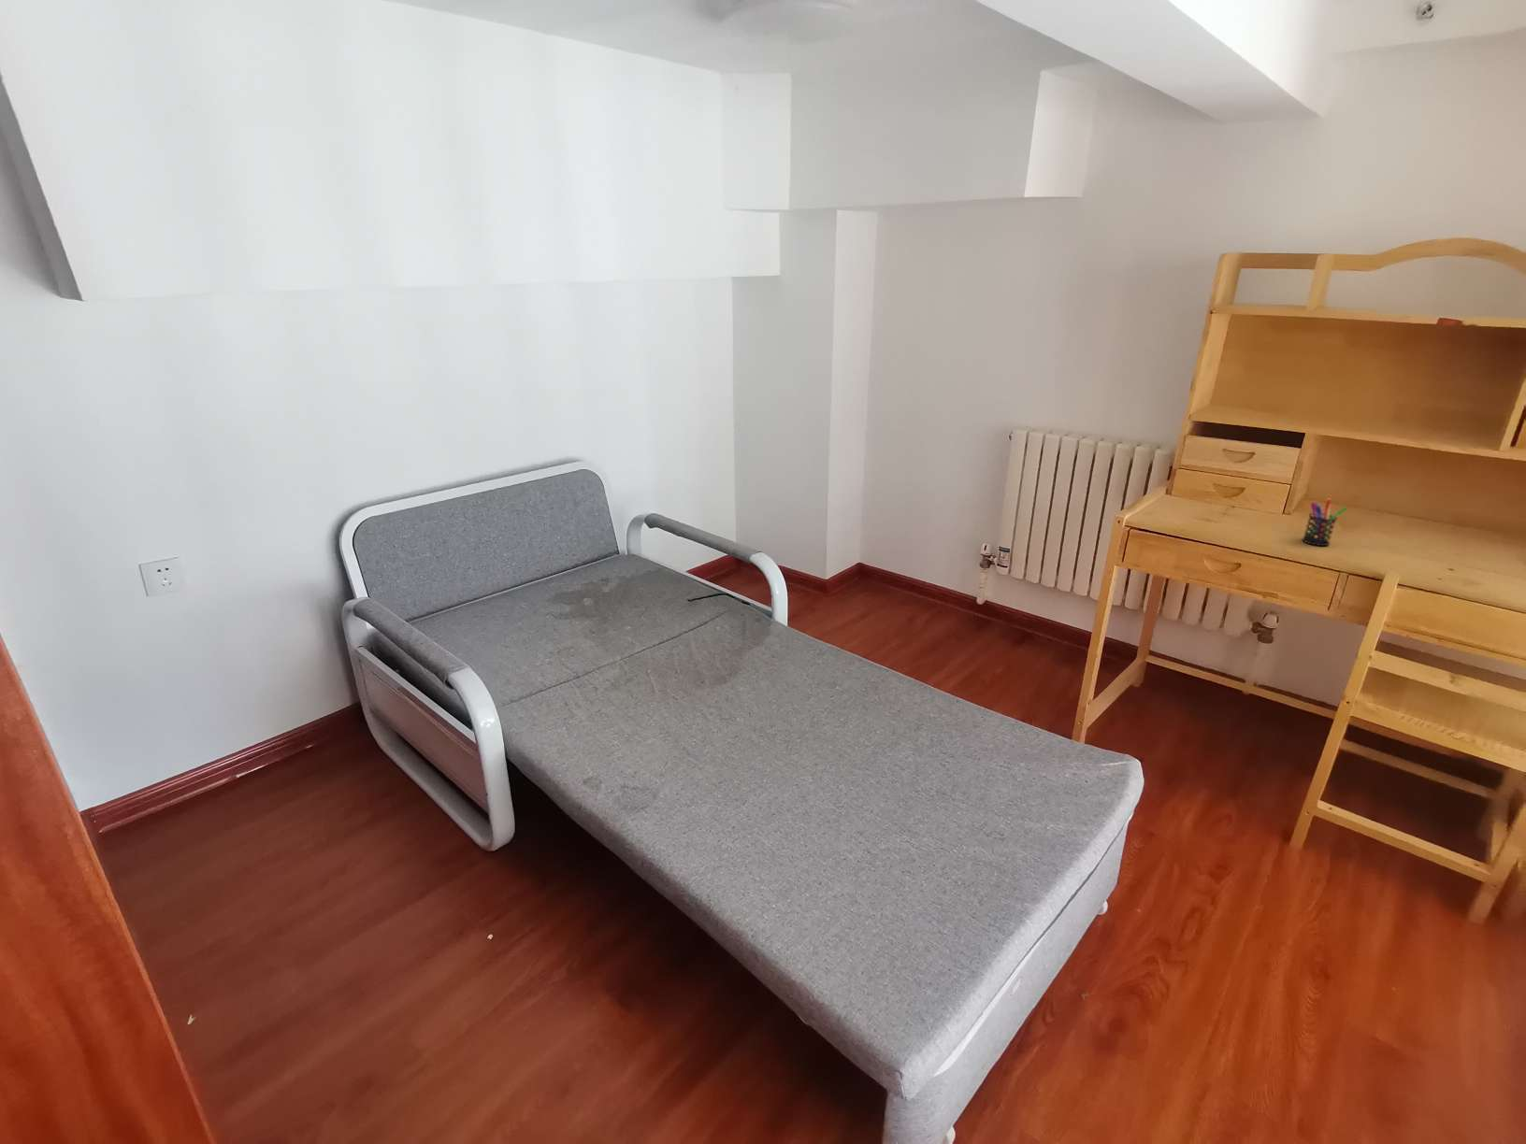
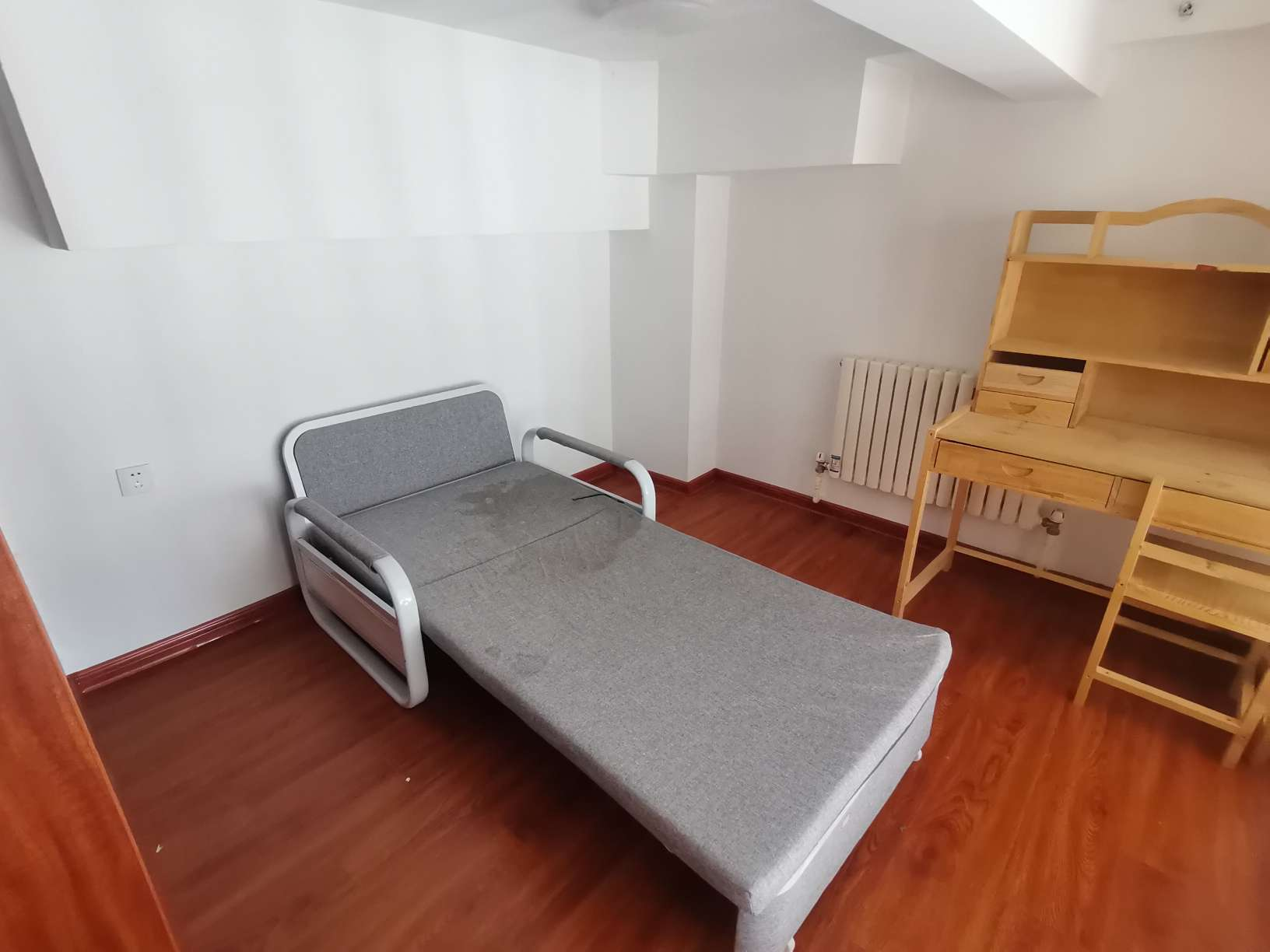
- pen holder (1325, 519)
